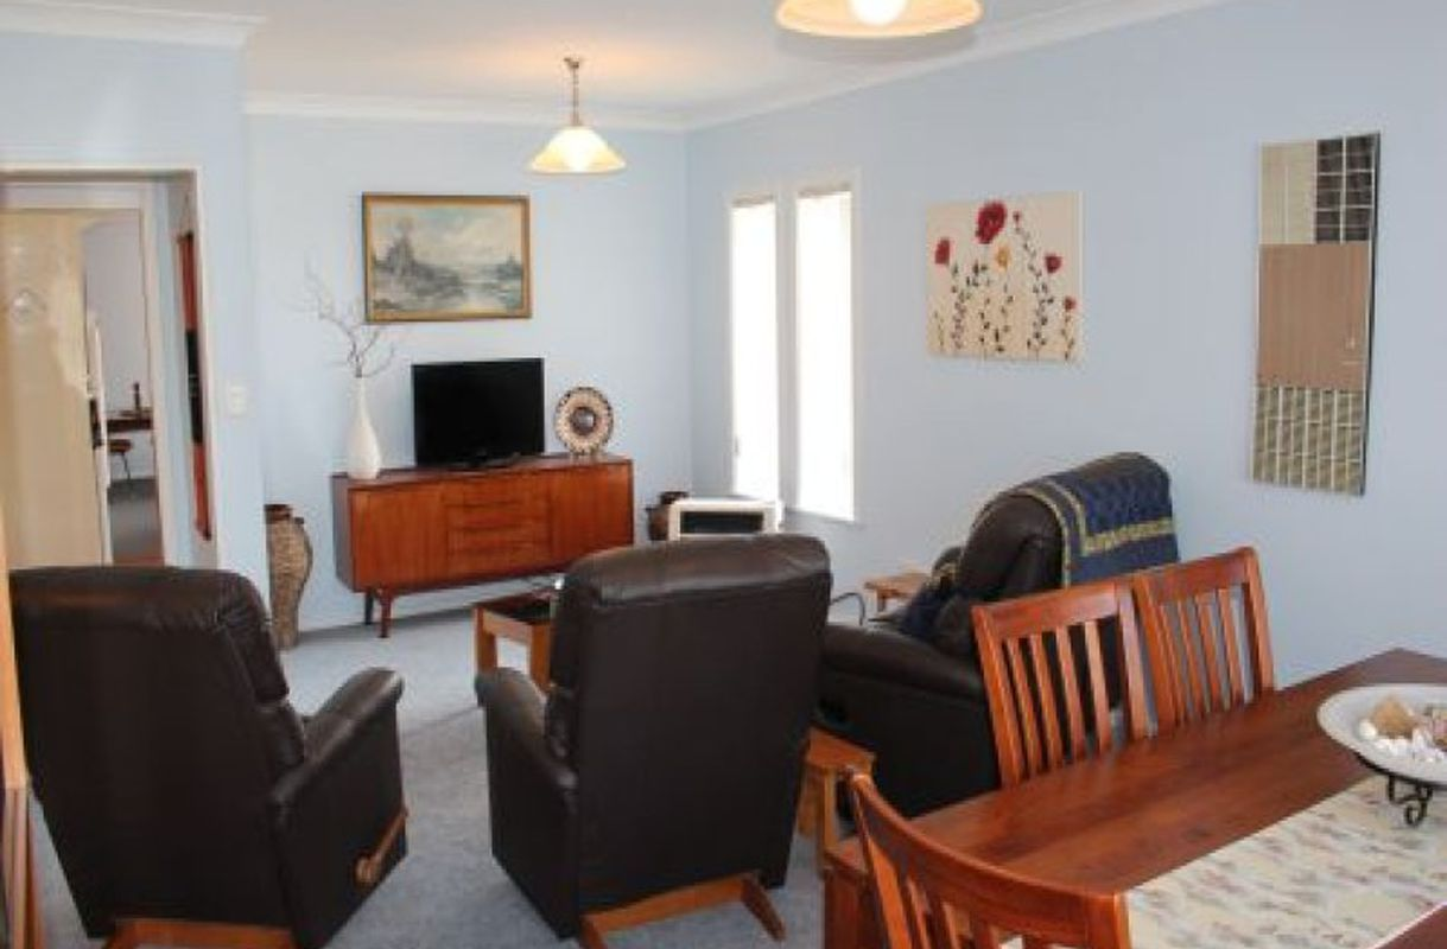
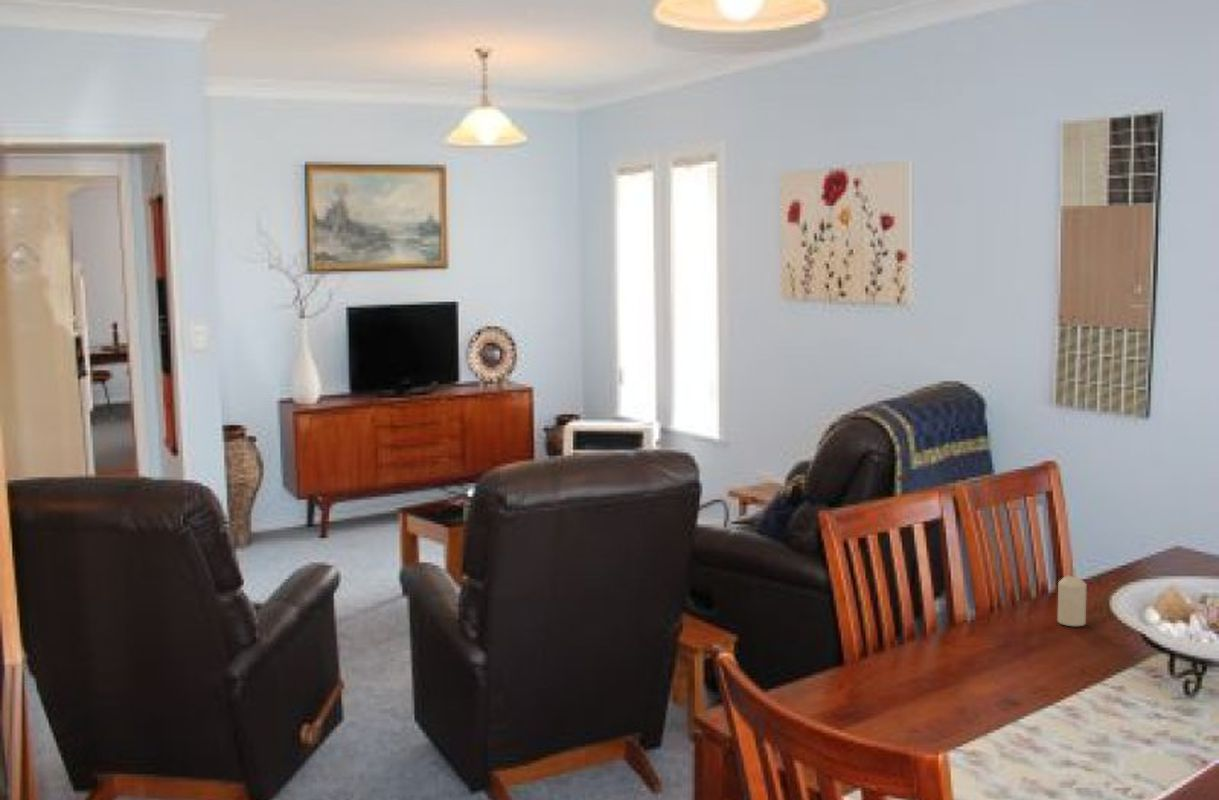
+ candle (1072, 599)
